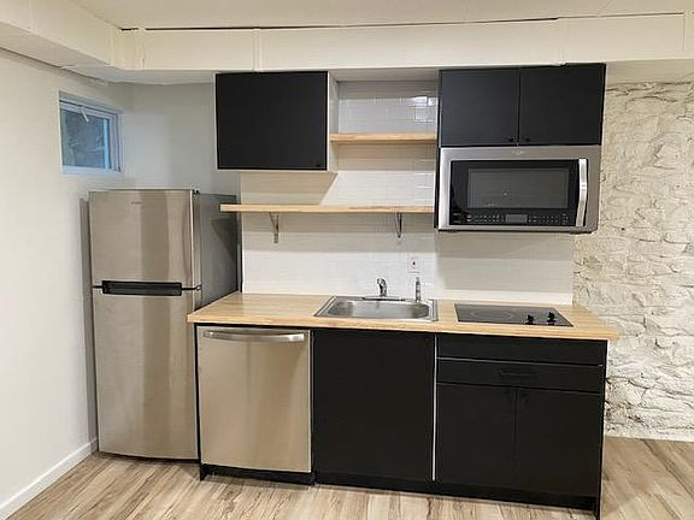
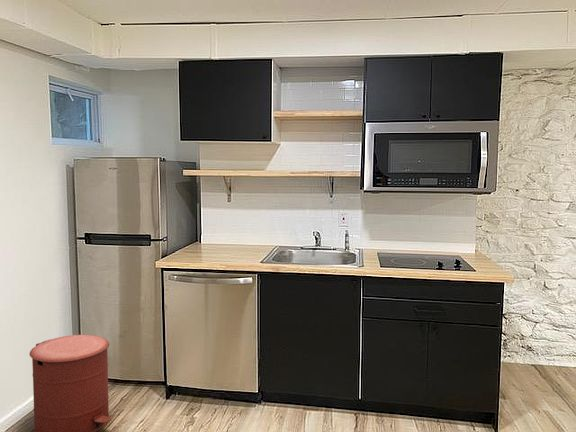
+ trash can (72, 384)
